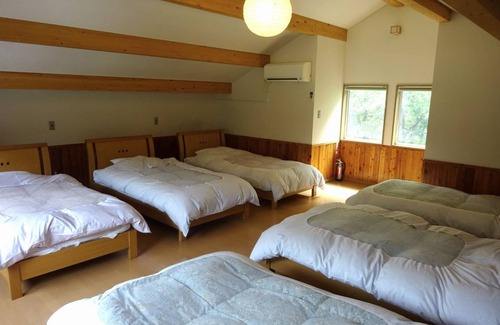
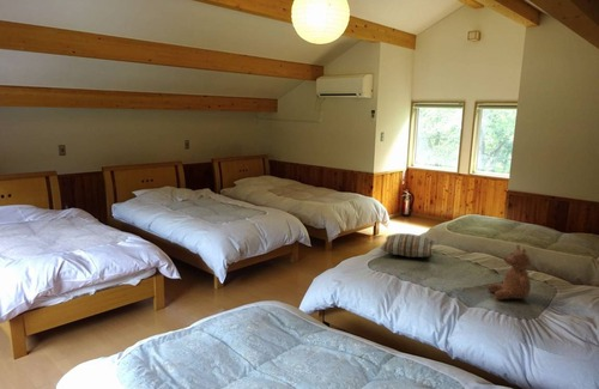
+ teddy bear (510, 271)
+ pillow (407, 244)
